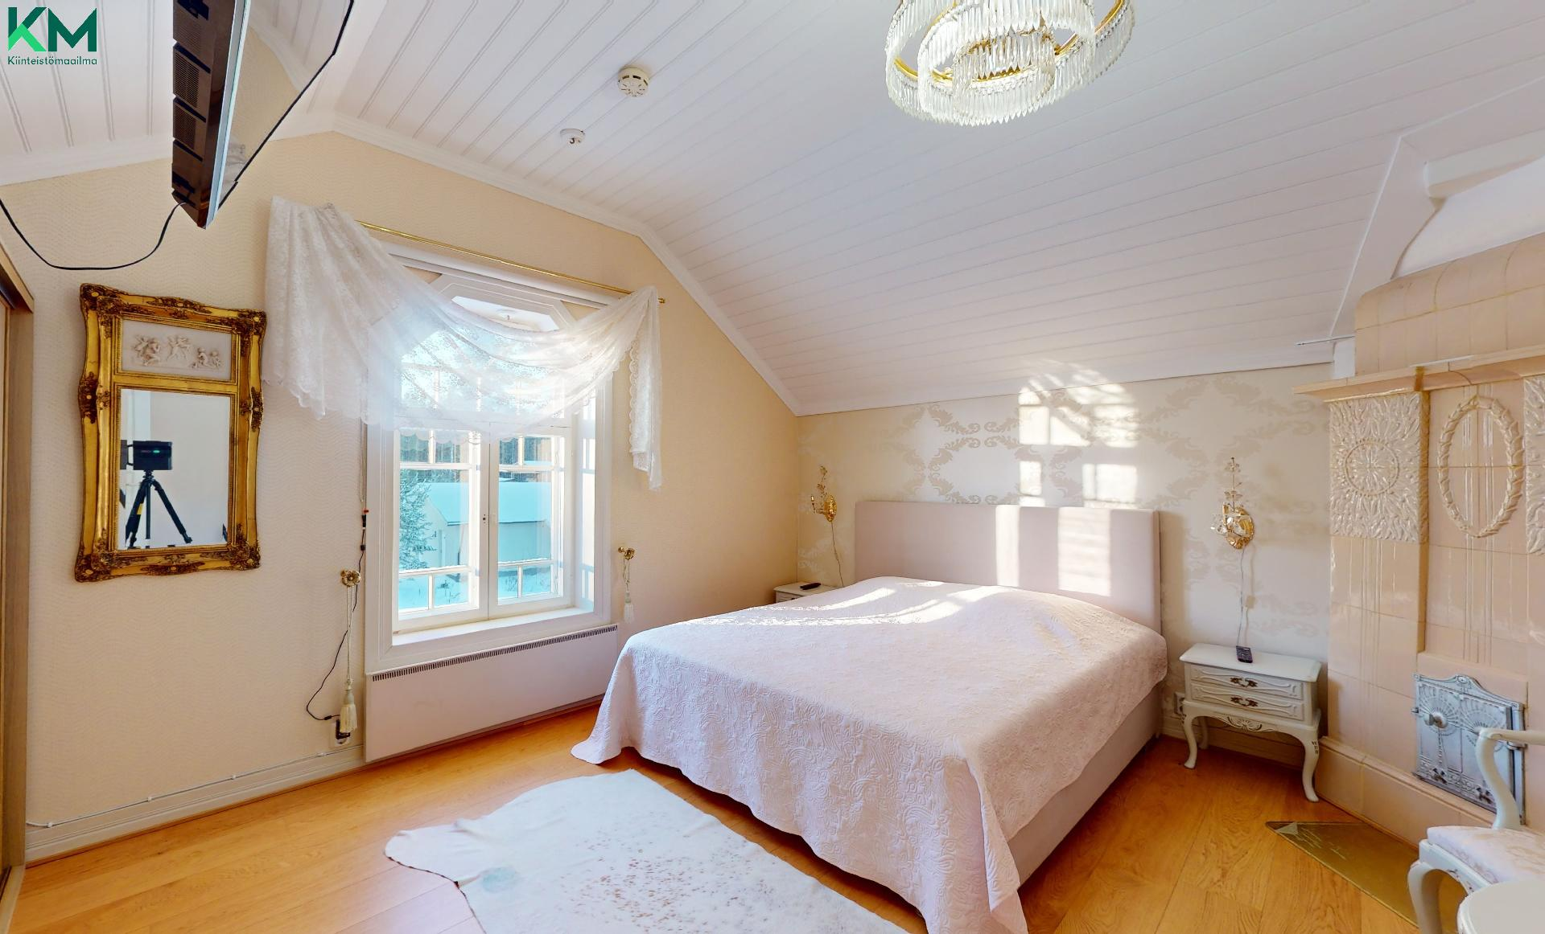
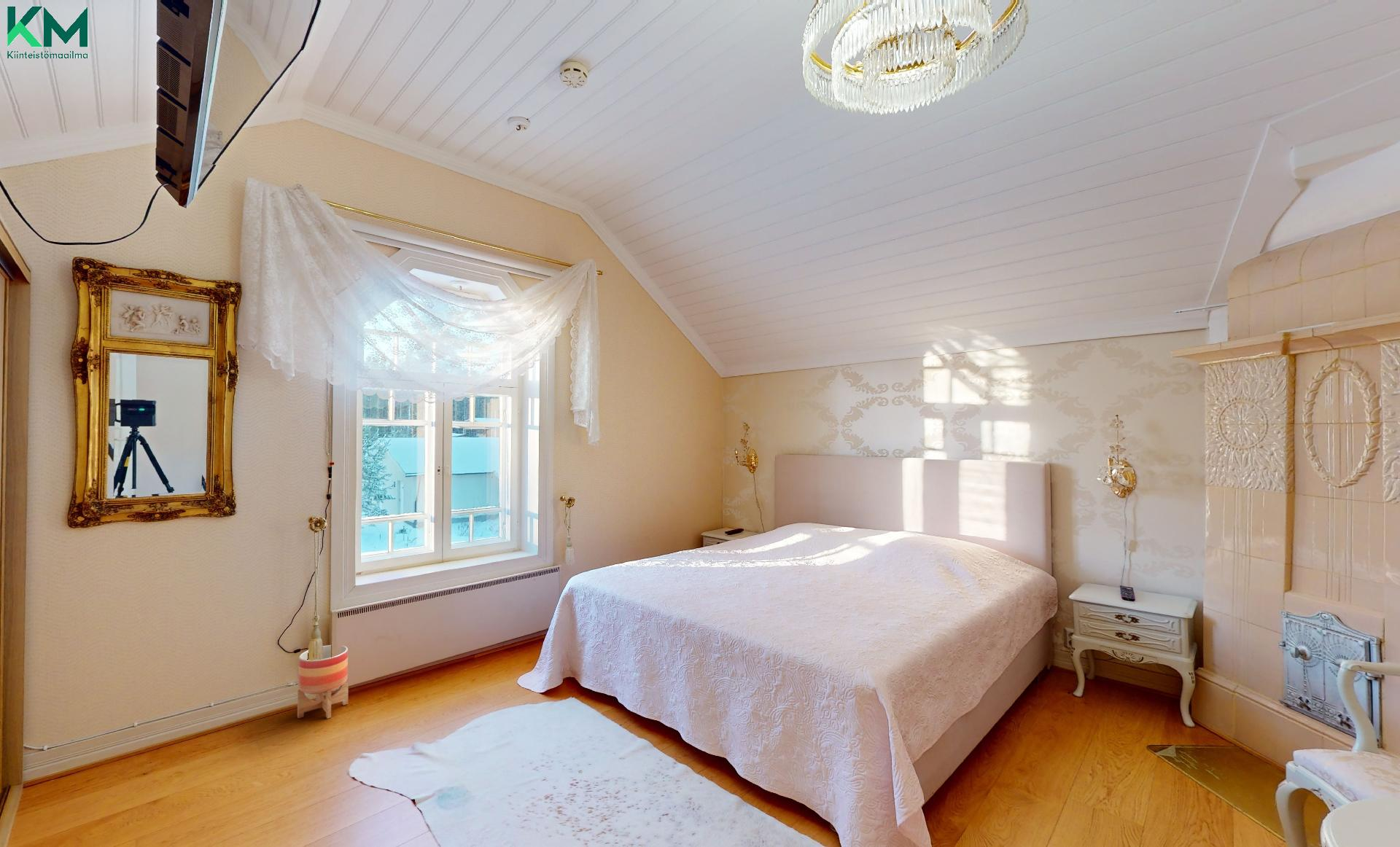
+ planter (323, 681)
